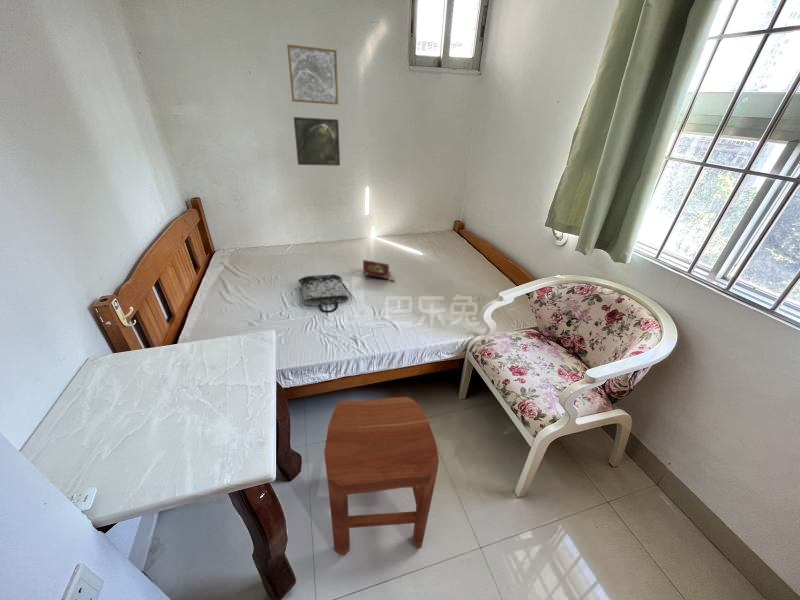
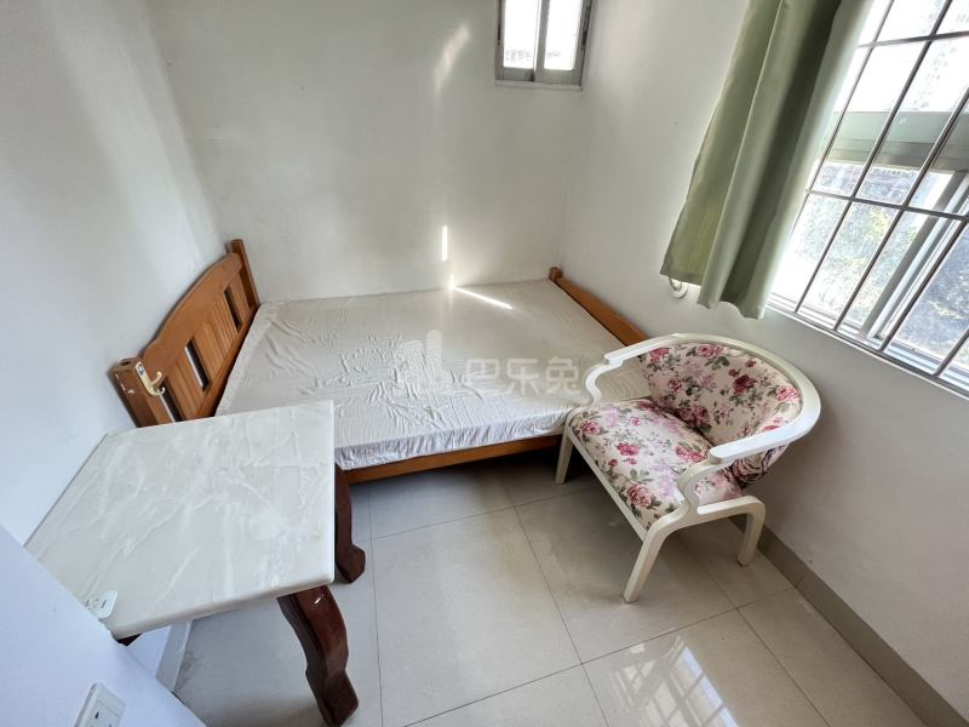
- book (377, 266)
- wall art (313, 76)
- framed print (317, 142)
- stool (379, 472)
- tote bag (324, 291)
